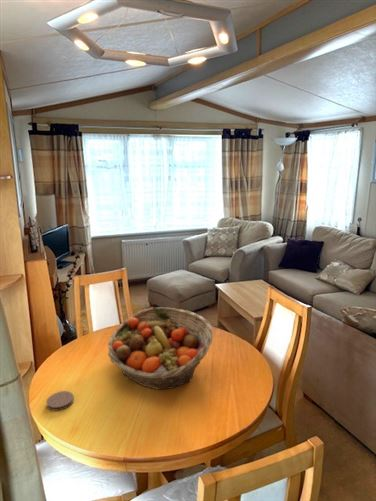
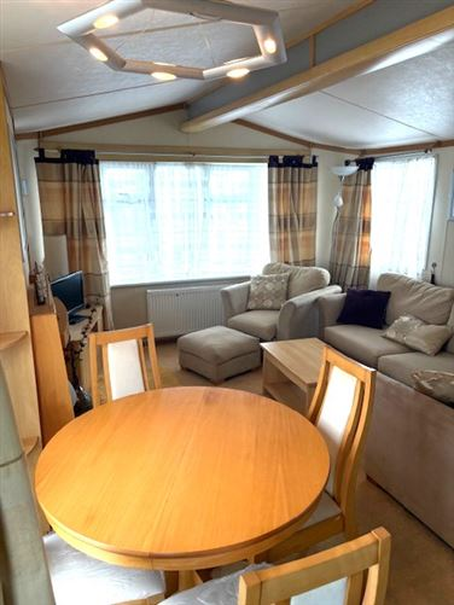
- coaster (60, 400)
- fruit basket (159, 345)
